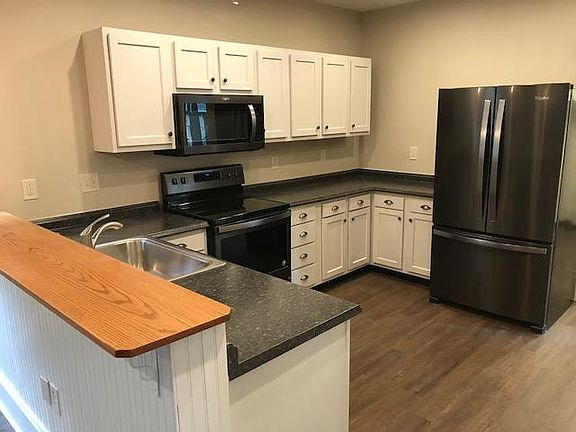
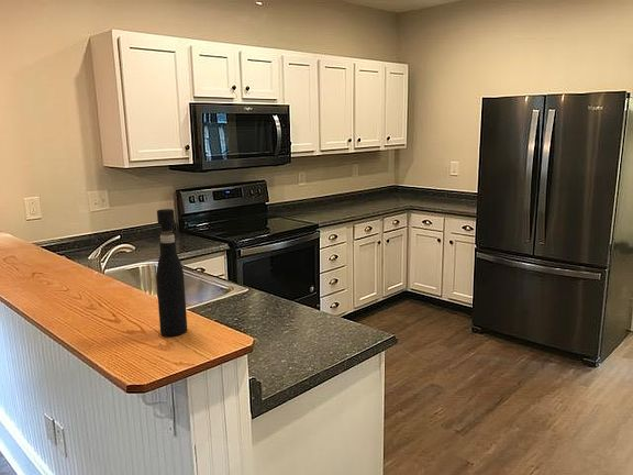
+ pepper grinder (169, 272)
